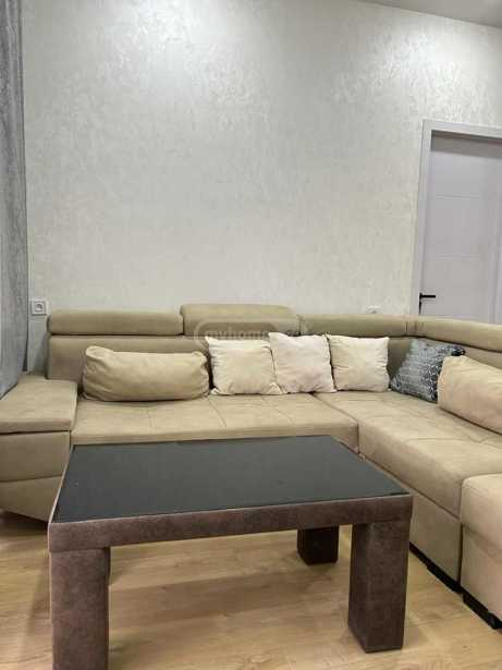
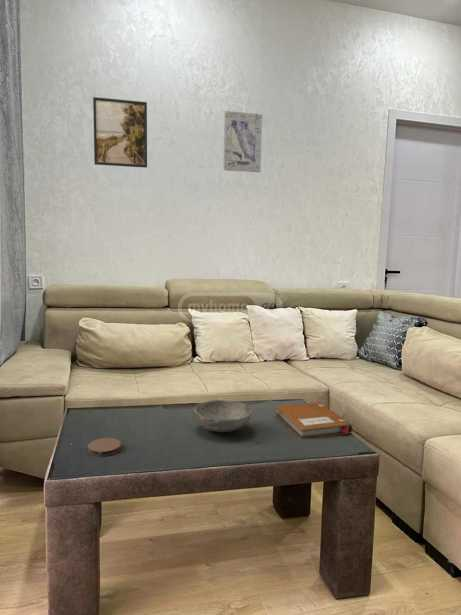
+ notebook (312, 419)
+ wall art (242, 142)
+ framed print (120, 133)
+ bowl (222, 419)
+ coaster (104, 446)
